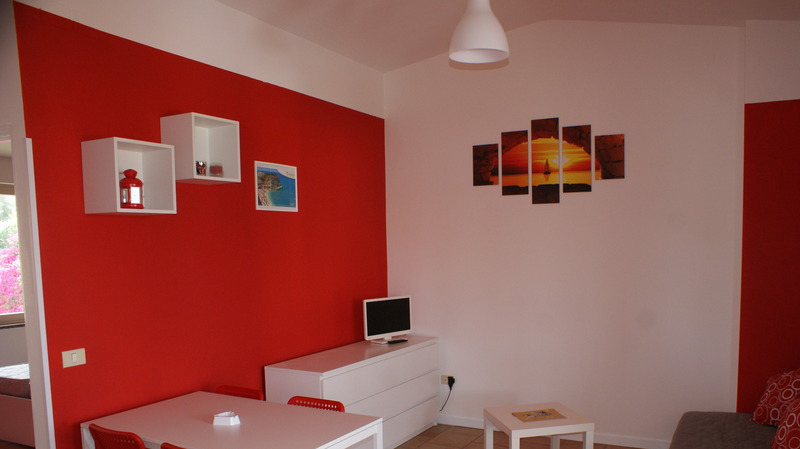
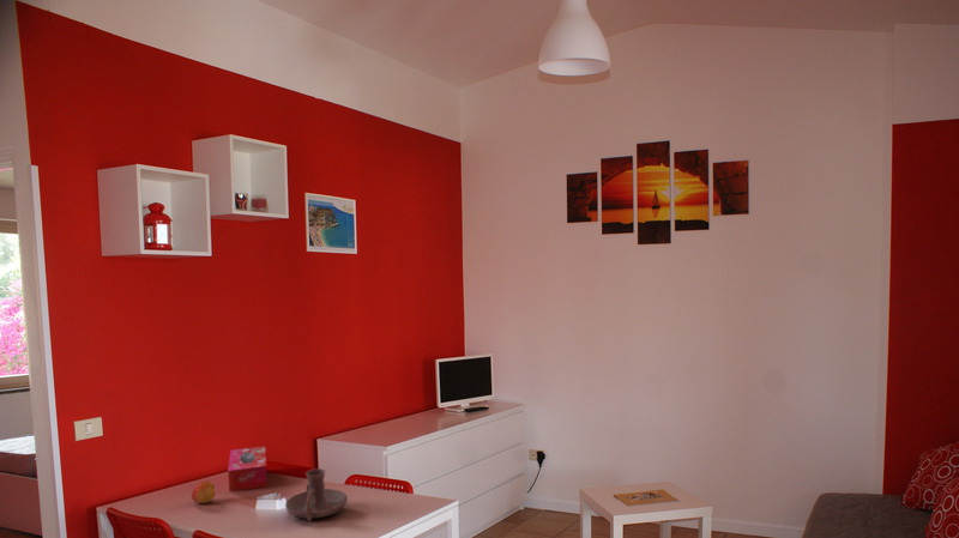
+ tissue box (248, 469)
+ fruit (204, 491)
+ candle holder (314, 494)
